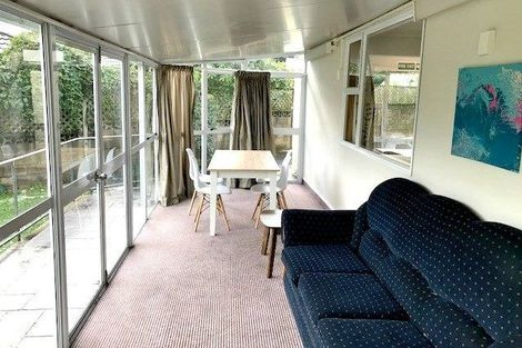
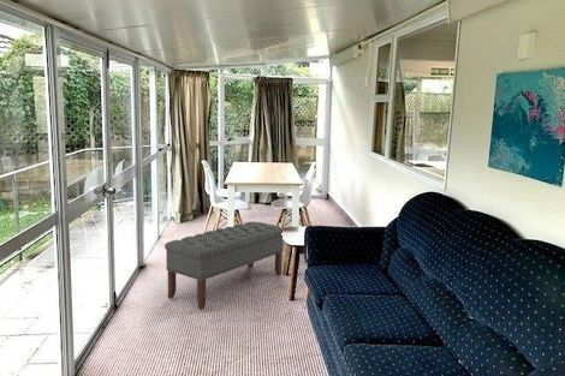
+ bench (228, 258)
